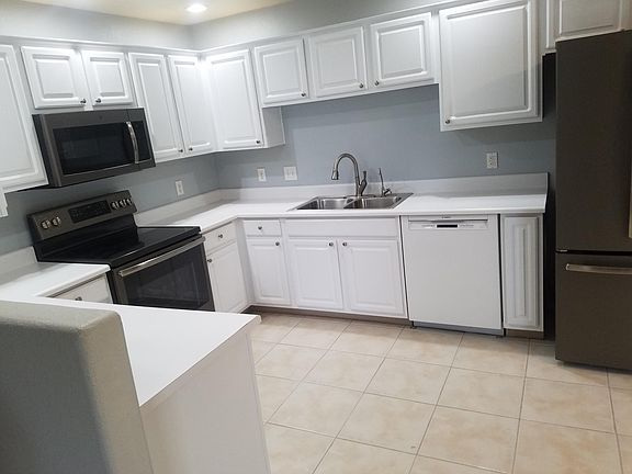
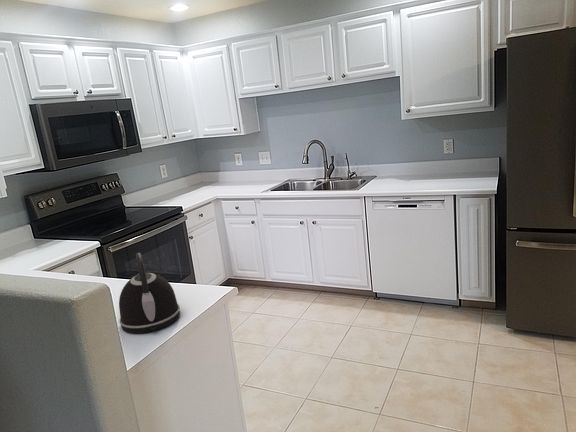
+ kettle (144, 287)
